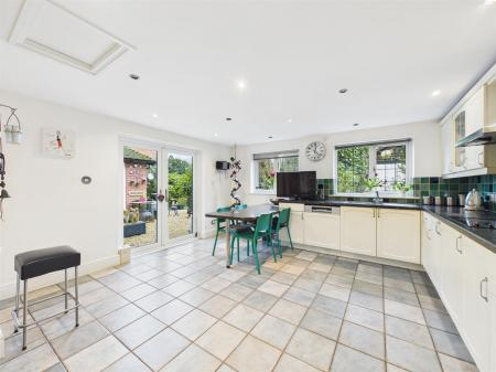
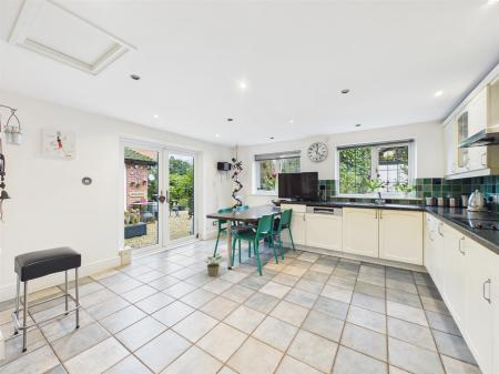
+ potted plant (212, 263)
